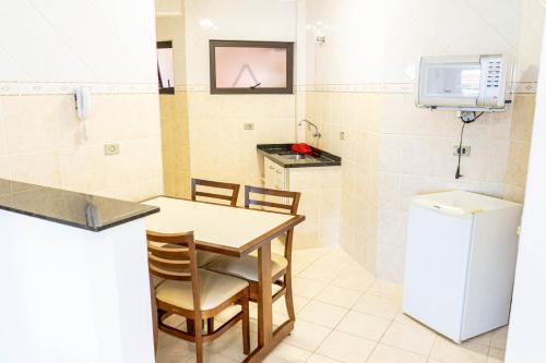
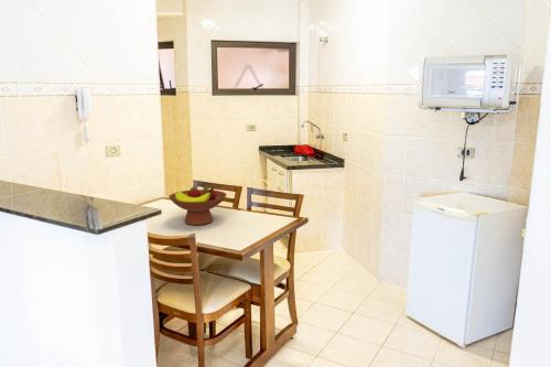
+ fruit bowl (197, 203)
